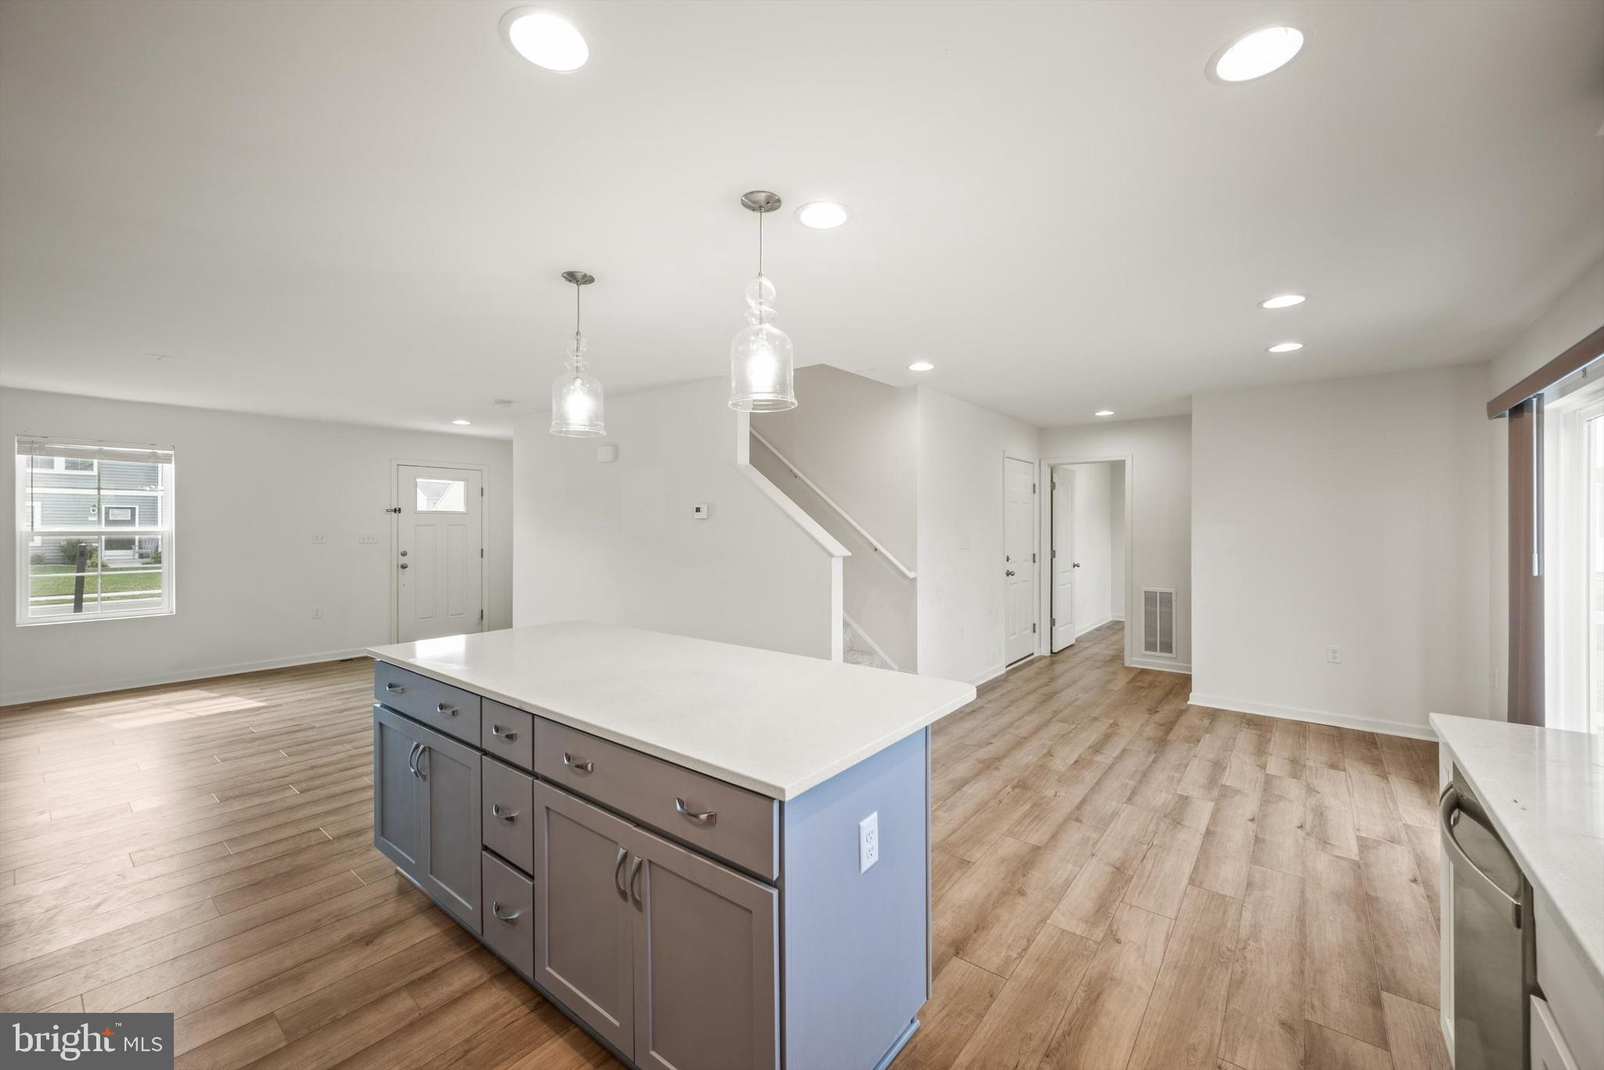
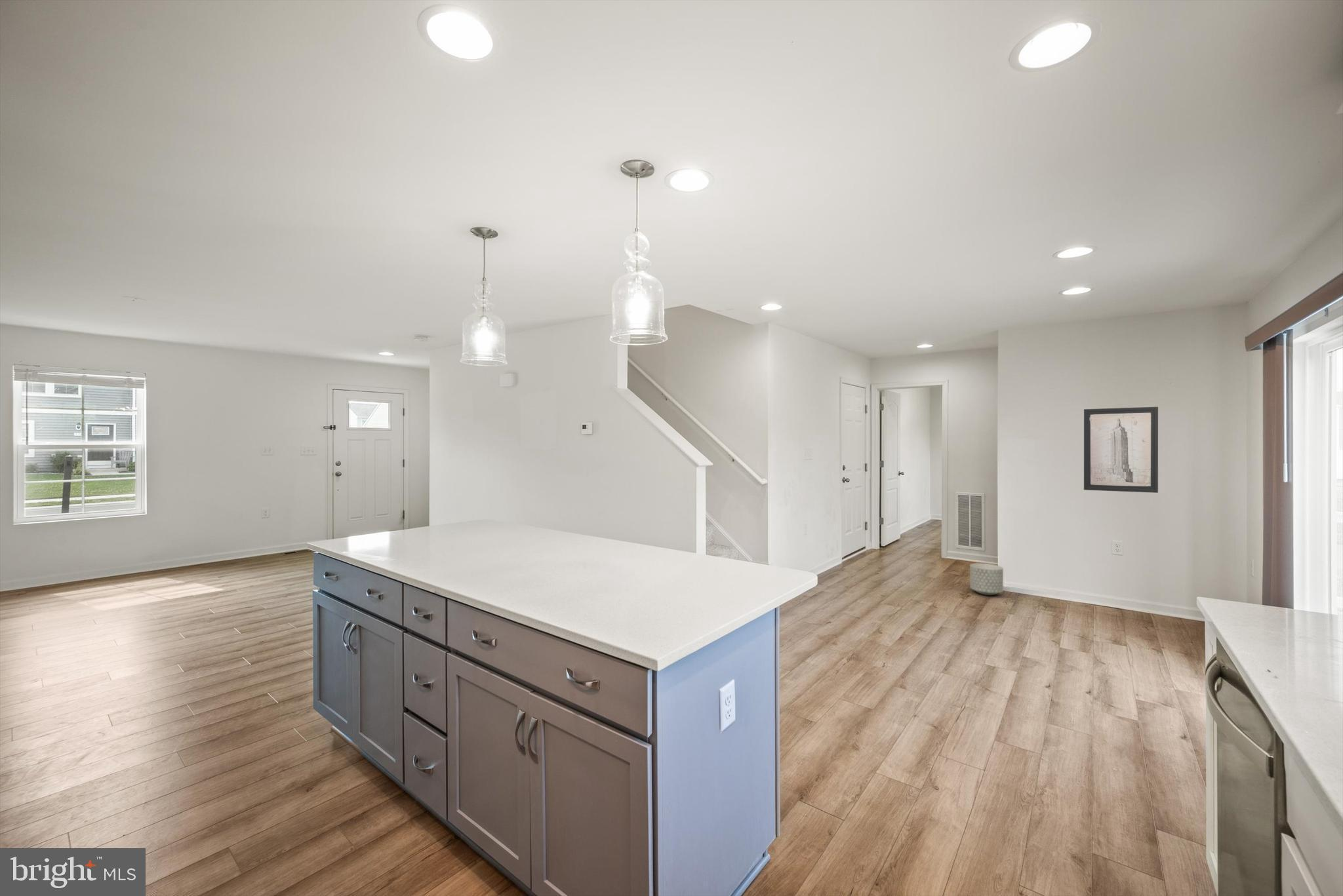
+ planter (986, 579)
+ wall art (1119, 450)
